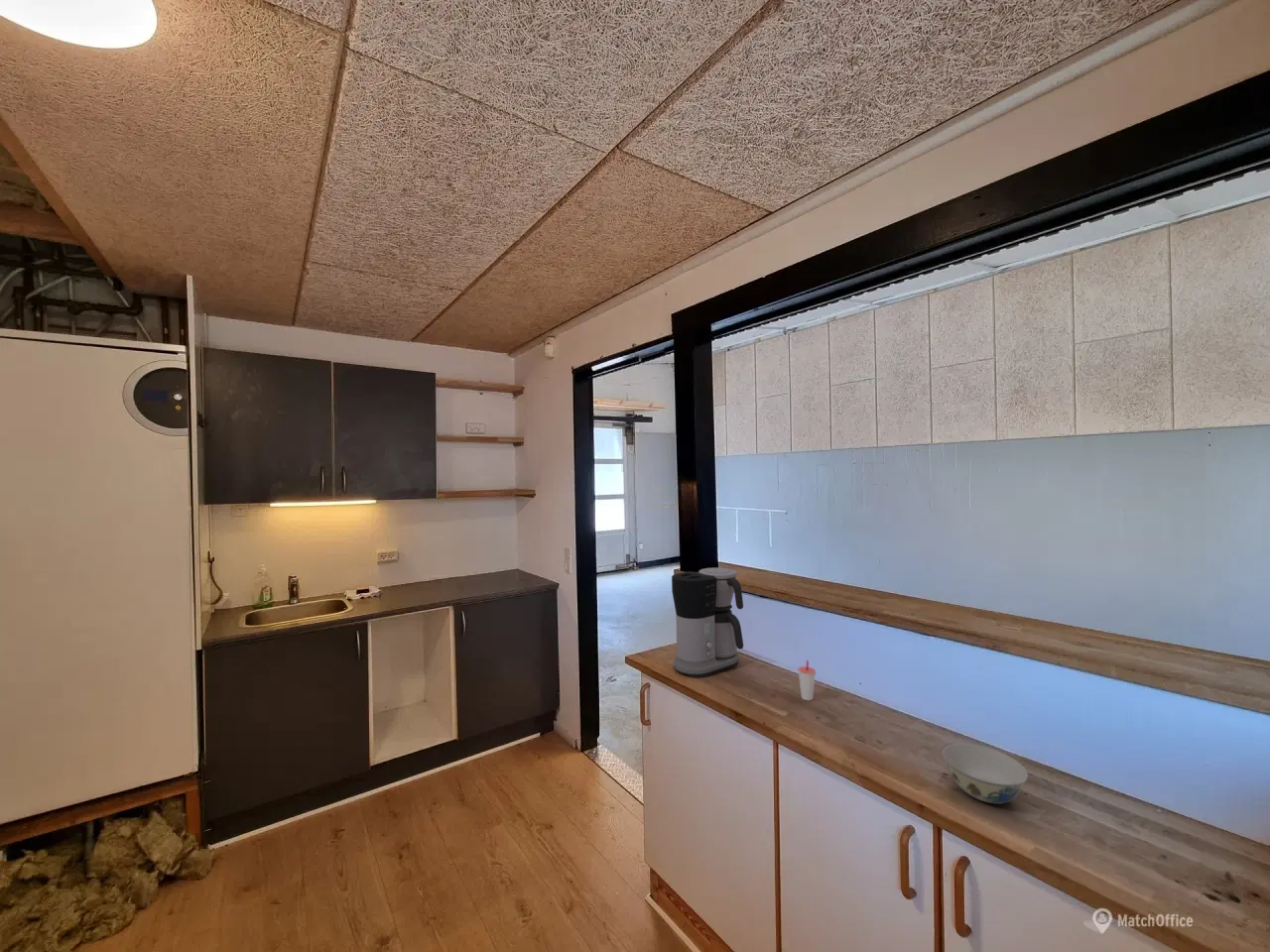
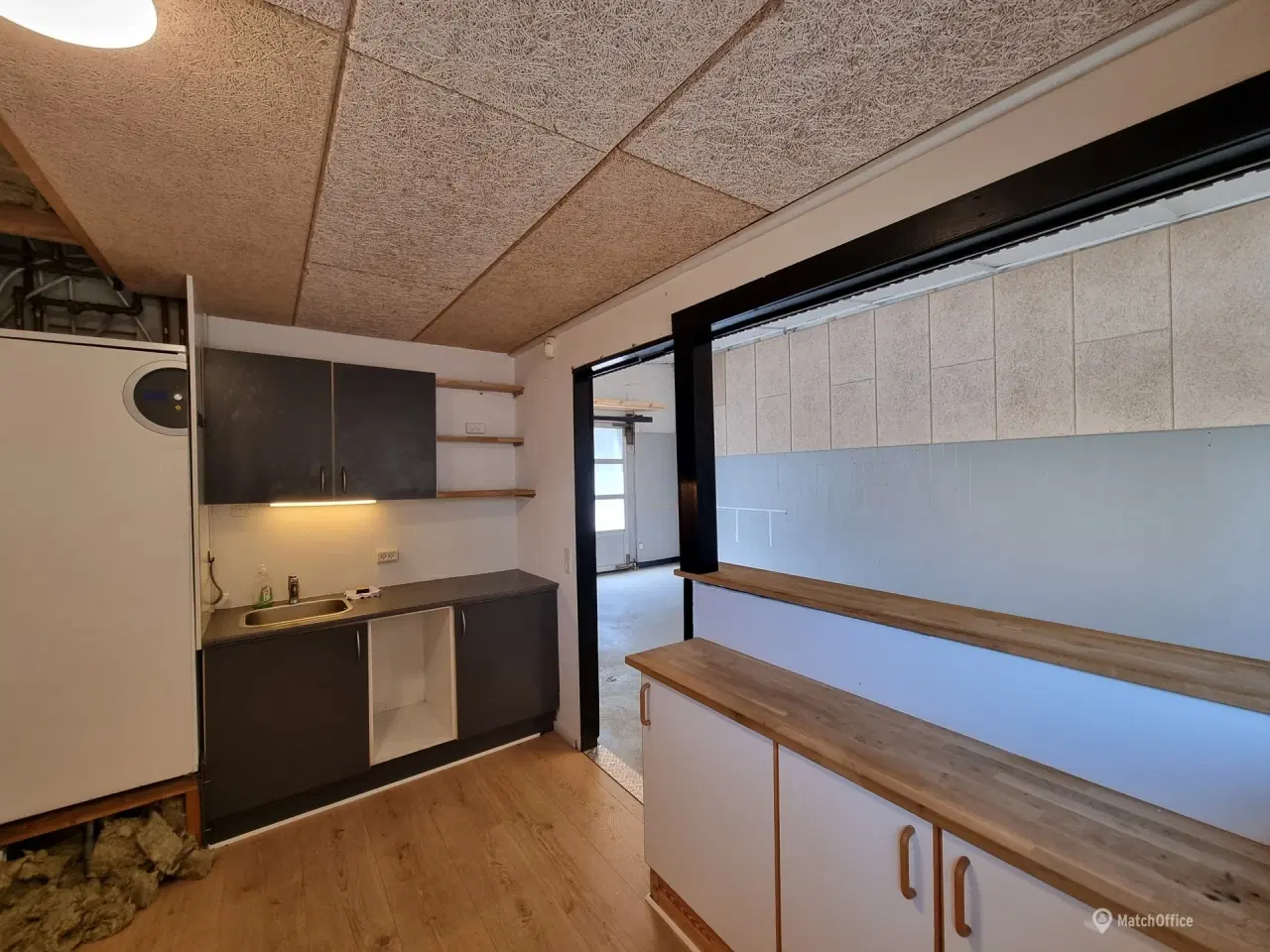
- chinaware (983, 777)
- coffee maker (709, 620)
- cup (807, 678)
